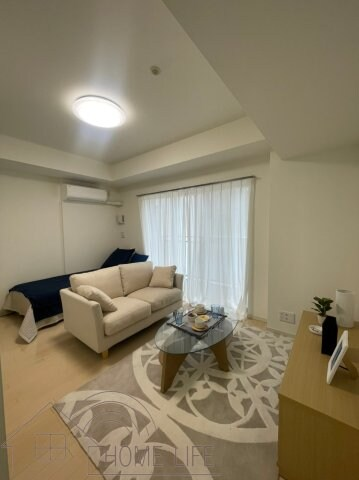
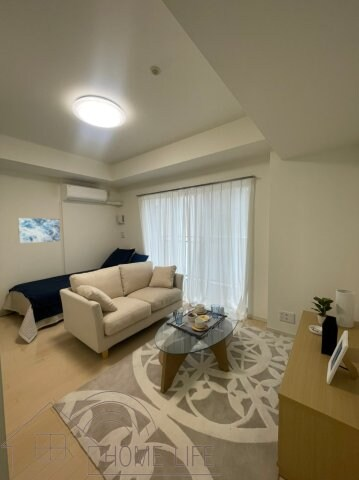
+ wall art (40, 230)
